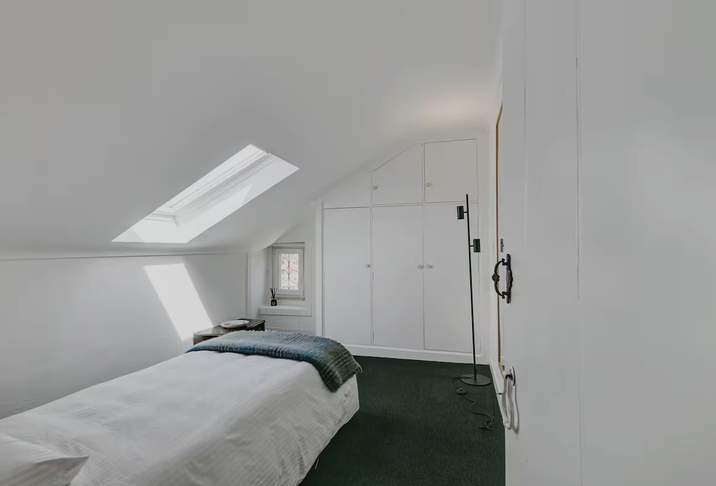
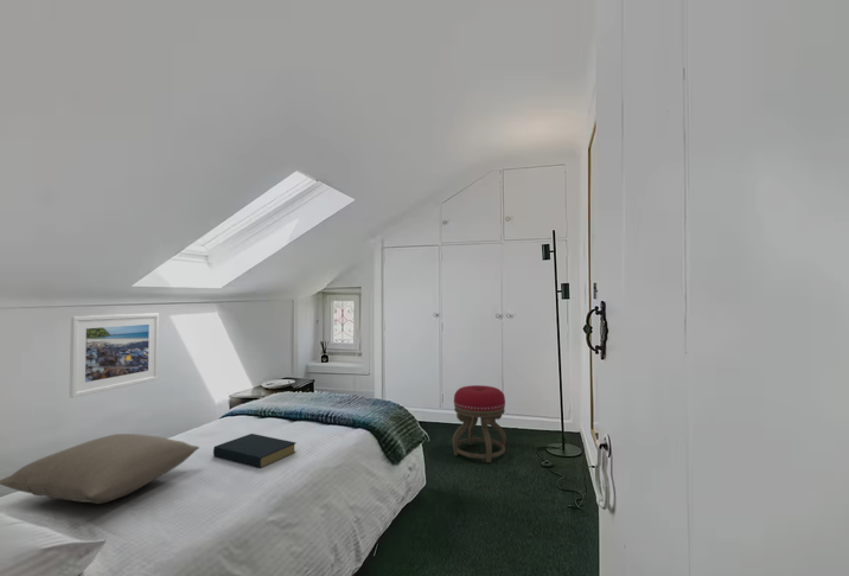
+ pillow (107, 465)
+ stool (480, 421)
+ hardback book (255, 449)
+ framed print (119, 351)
